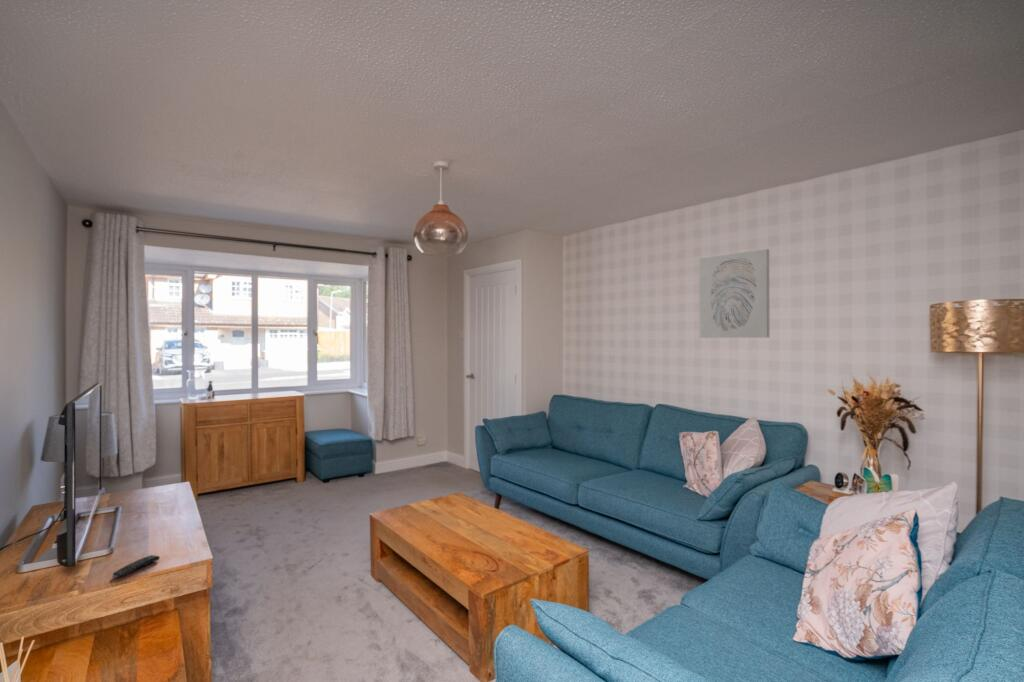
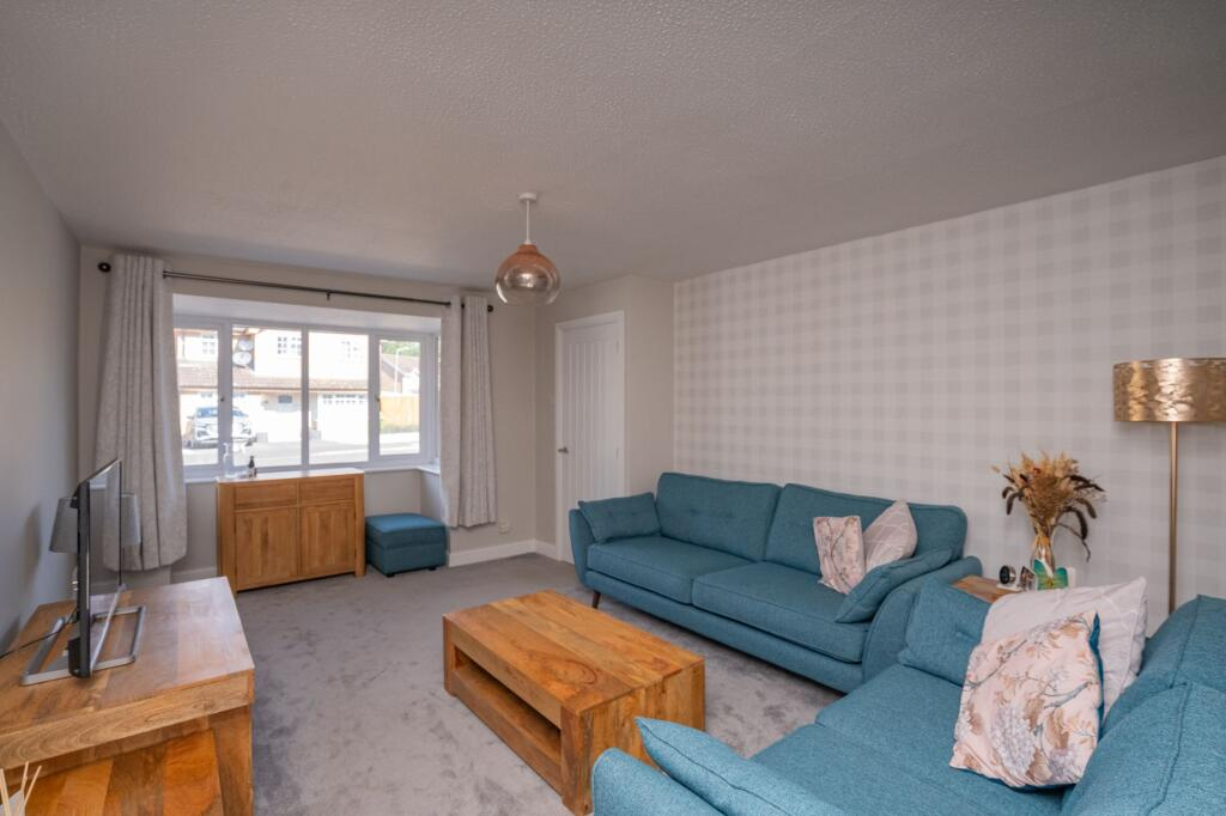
- wall art (732, 296)
- remote control (135, 565)
